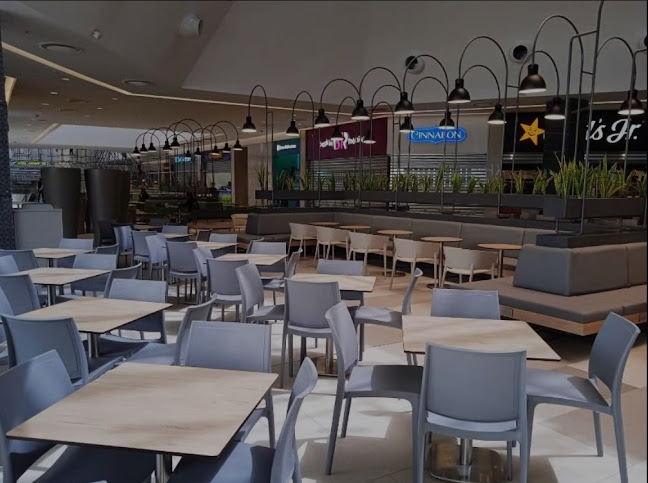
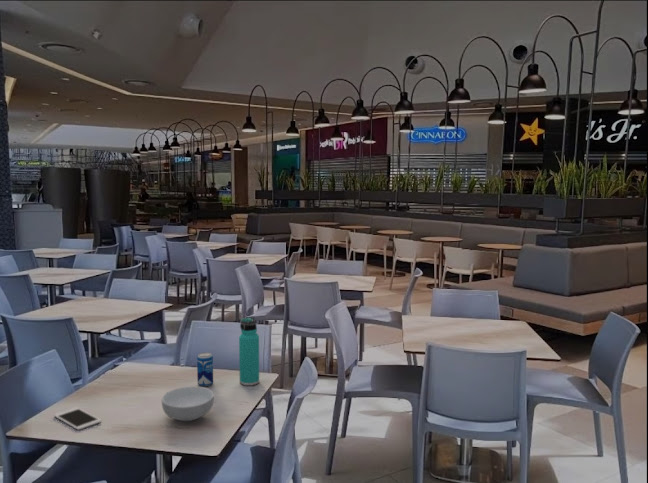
+ thermos bottle (249, 350)
+ cereal bowl (188, 406)
+ cell phone (77, 418)
+ beverage can (205, 369)
